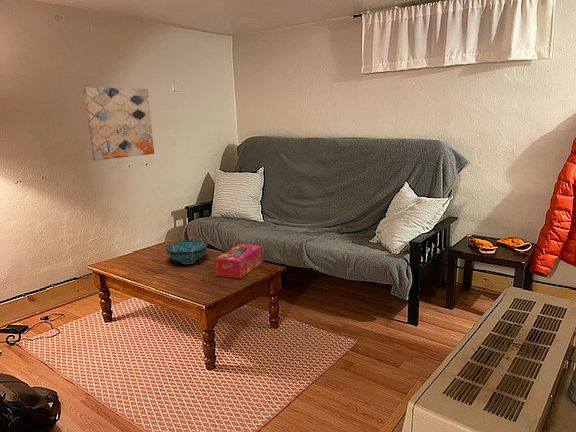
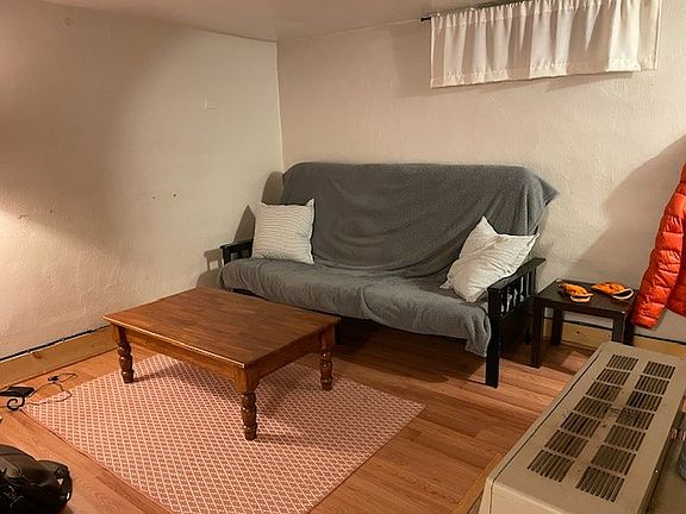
- decorative bowl (187, 254)
- wall art (121, 123)
- tissue box (239, 260)
